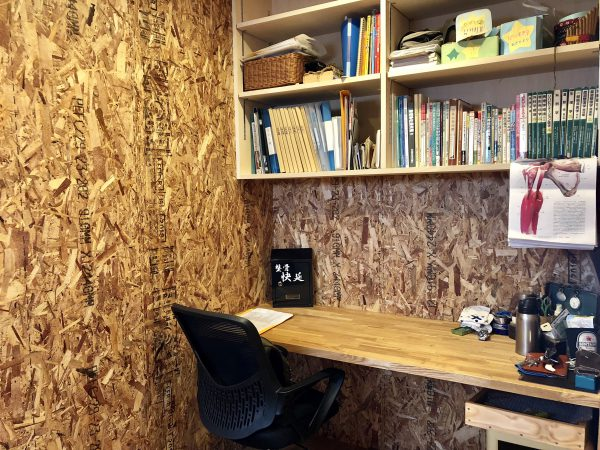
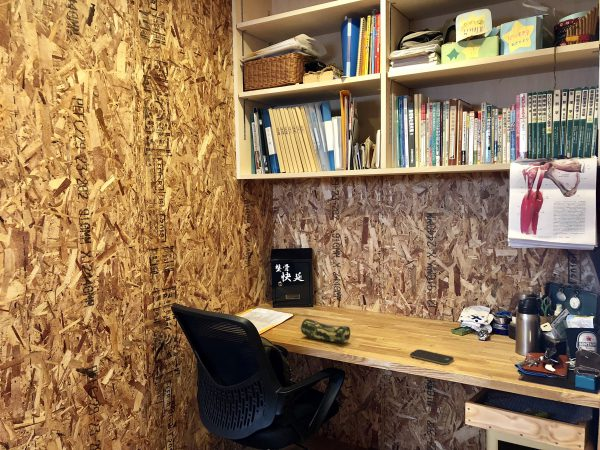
+ pencil case (326, 331)
+ smartphone (431, 356)
